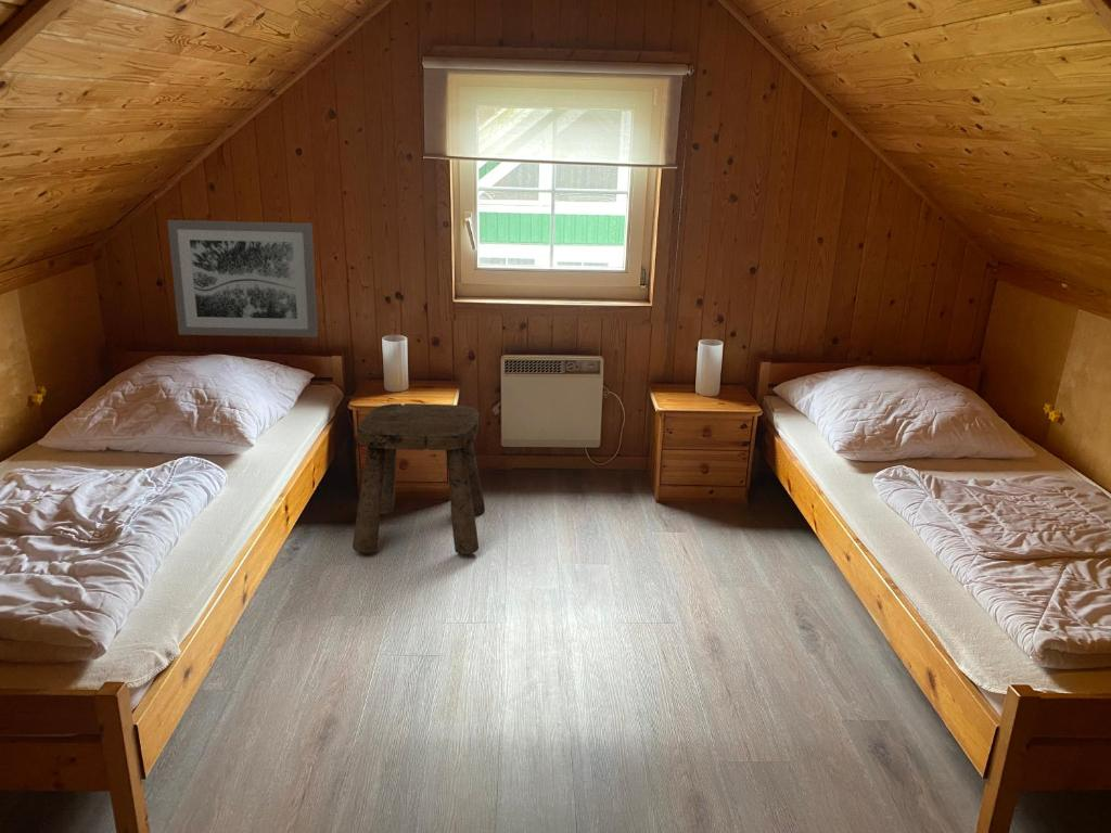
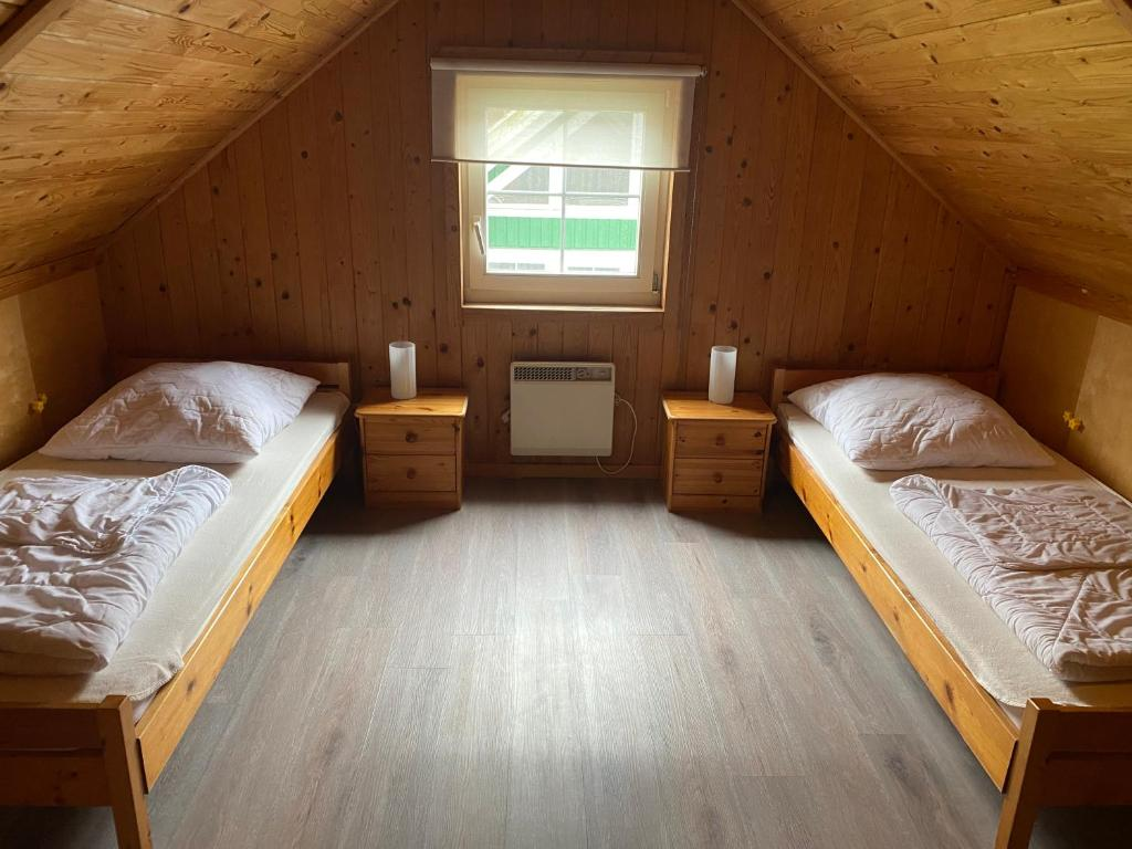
- wall art (244, 279)
- stool (421, 449)
